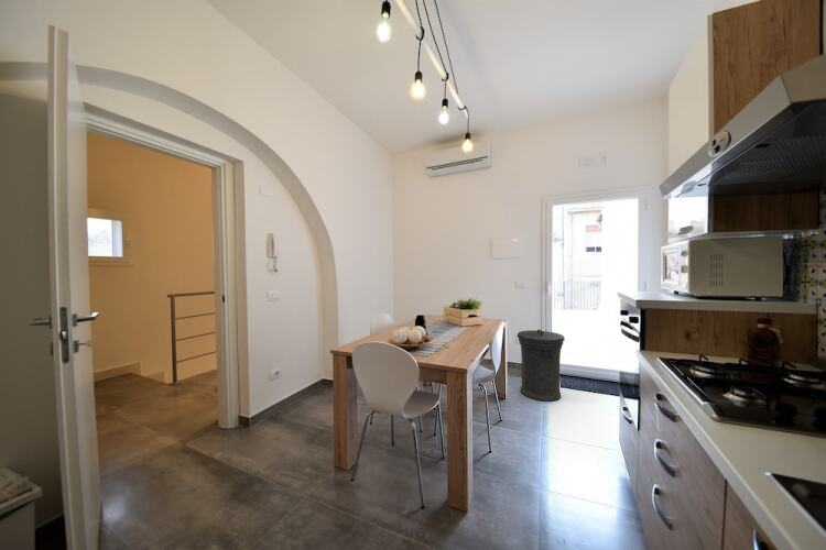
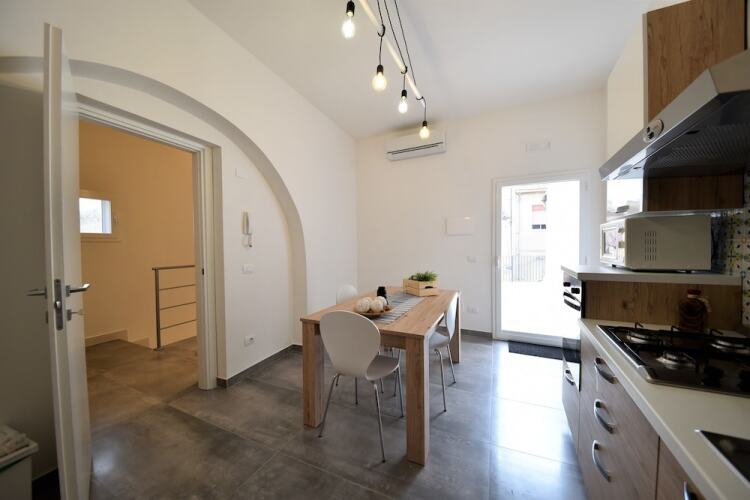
- trash can (540, 361)
